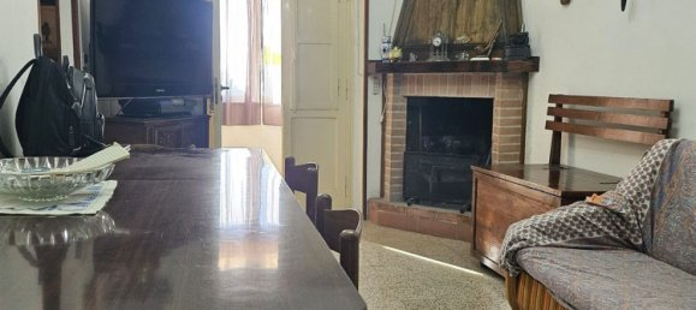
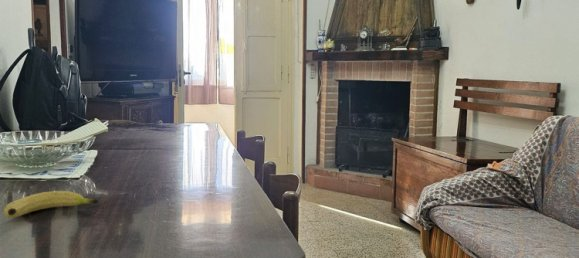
+ fruit (54, 204)
